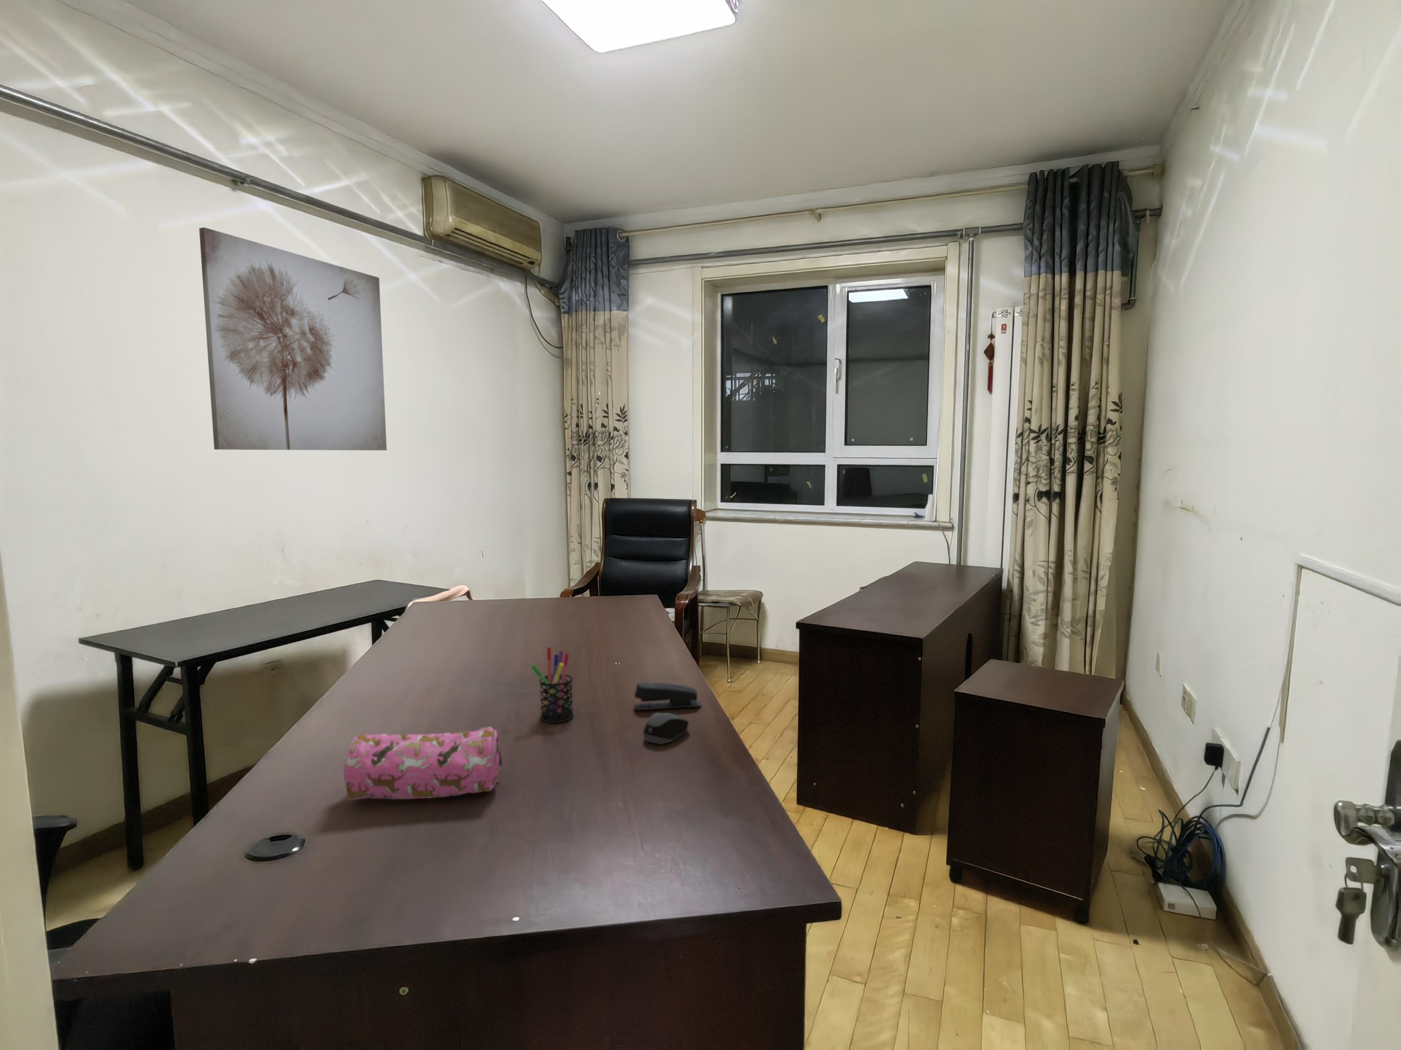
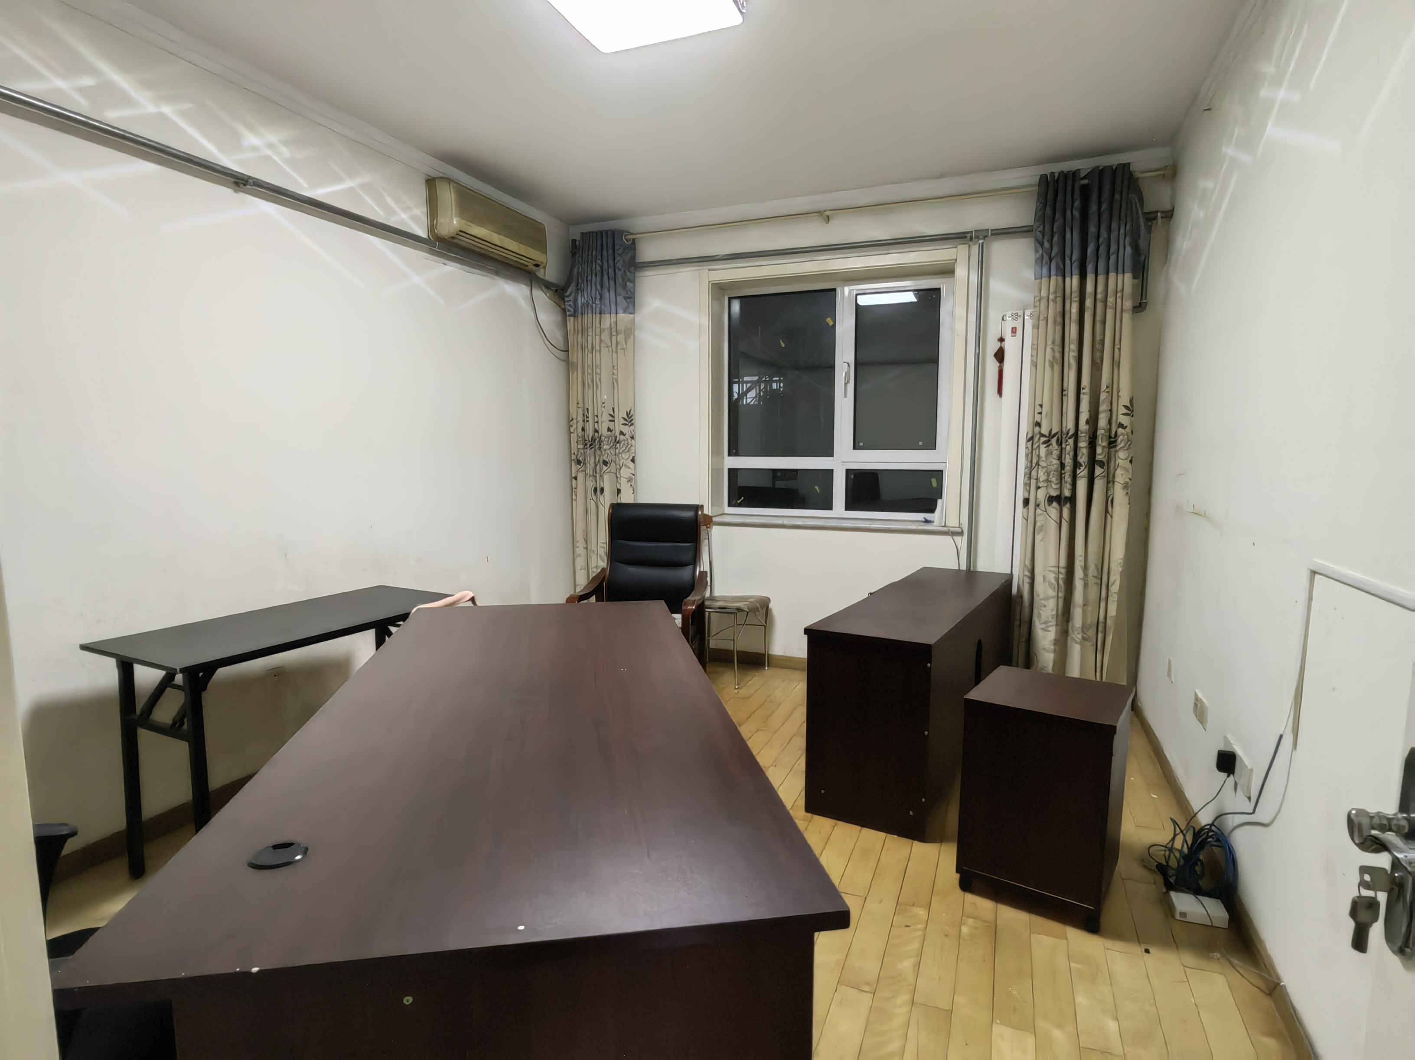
- stapler (667, 694)
- wall art (306, 354)
- pen holder (552, 684)
- computer mouse (665, 724)
- pencil case (424, 762)
